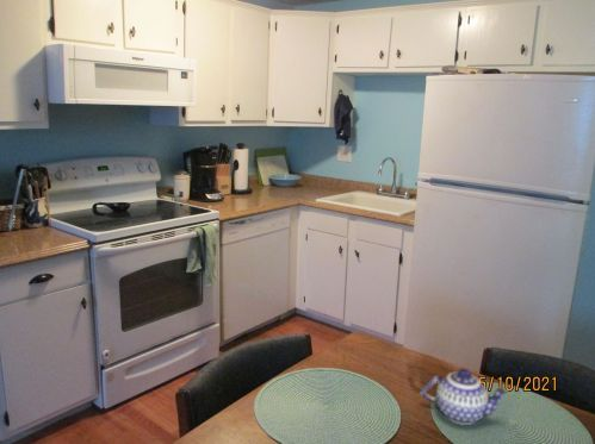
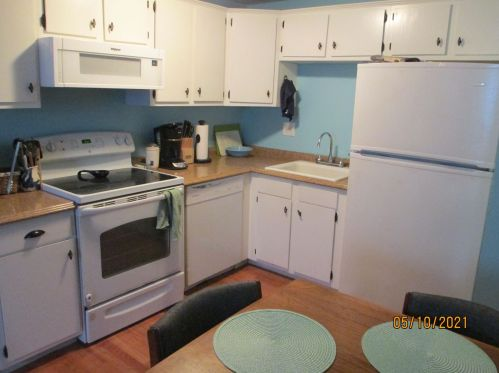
- teapot (463, 393)
